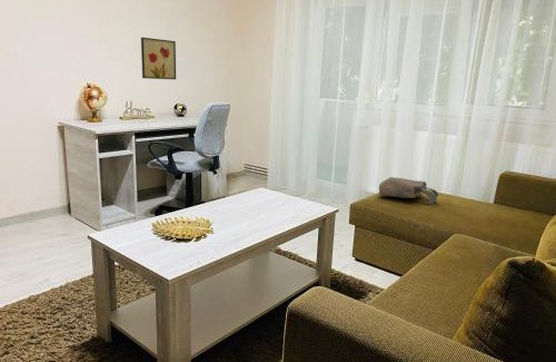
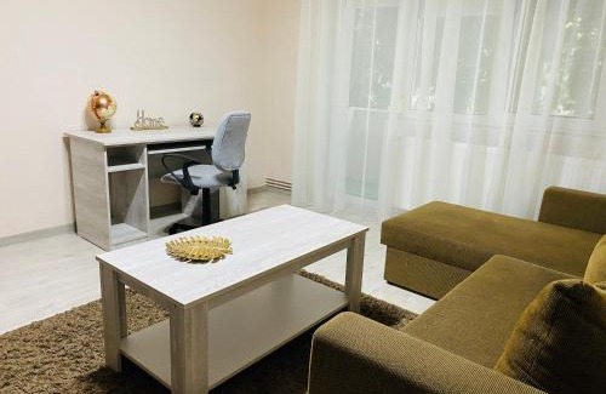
- wall art (158, 59)
- tote bag (411, 188)
